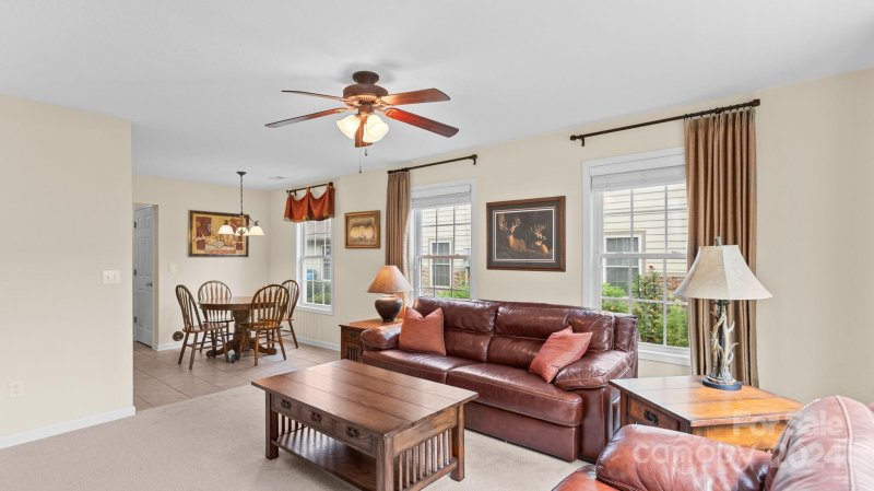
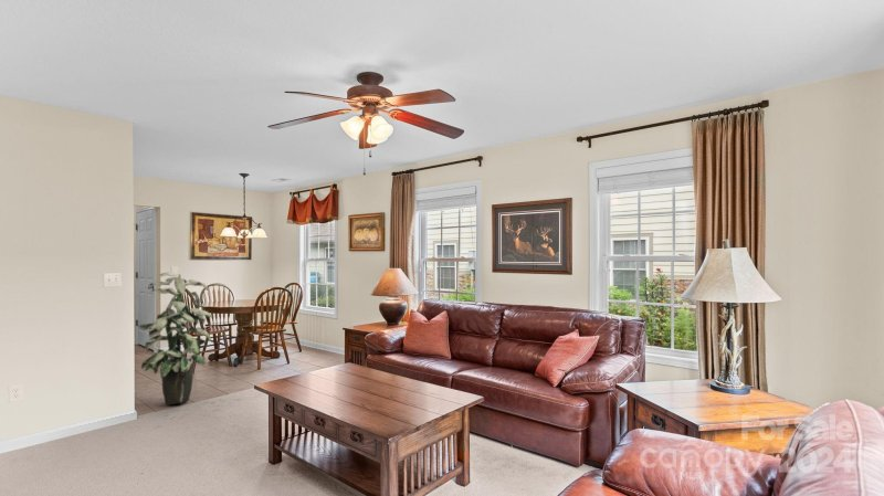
+ indoor plant (175, 336)
